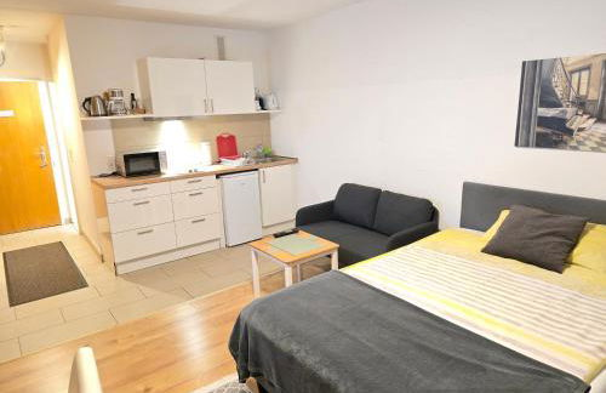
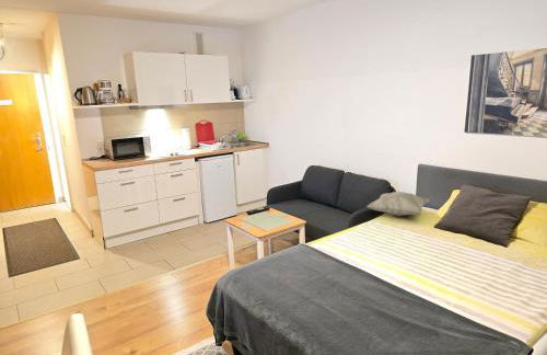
+ decorative pillow (398, 203)
